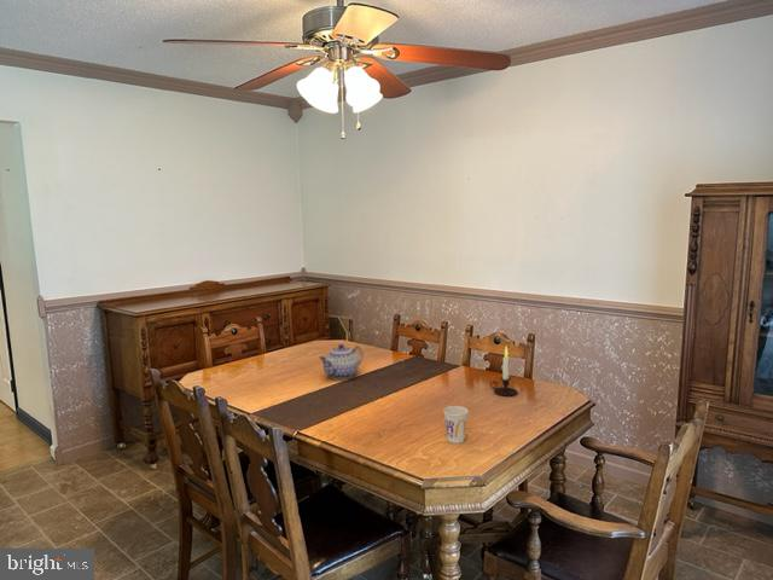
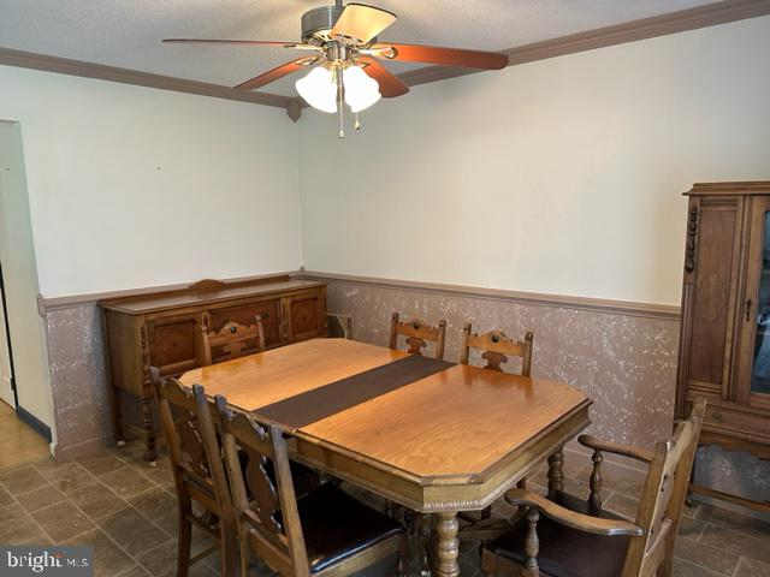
- cup (455, 424)
- teapot (342, 360)
- candle (504, 369)
